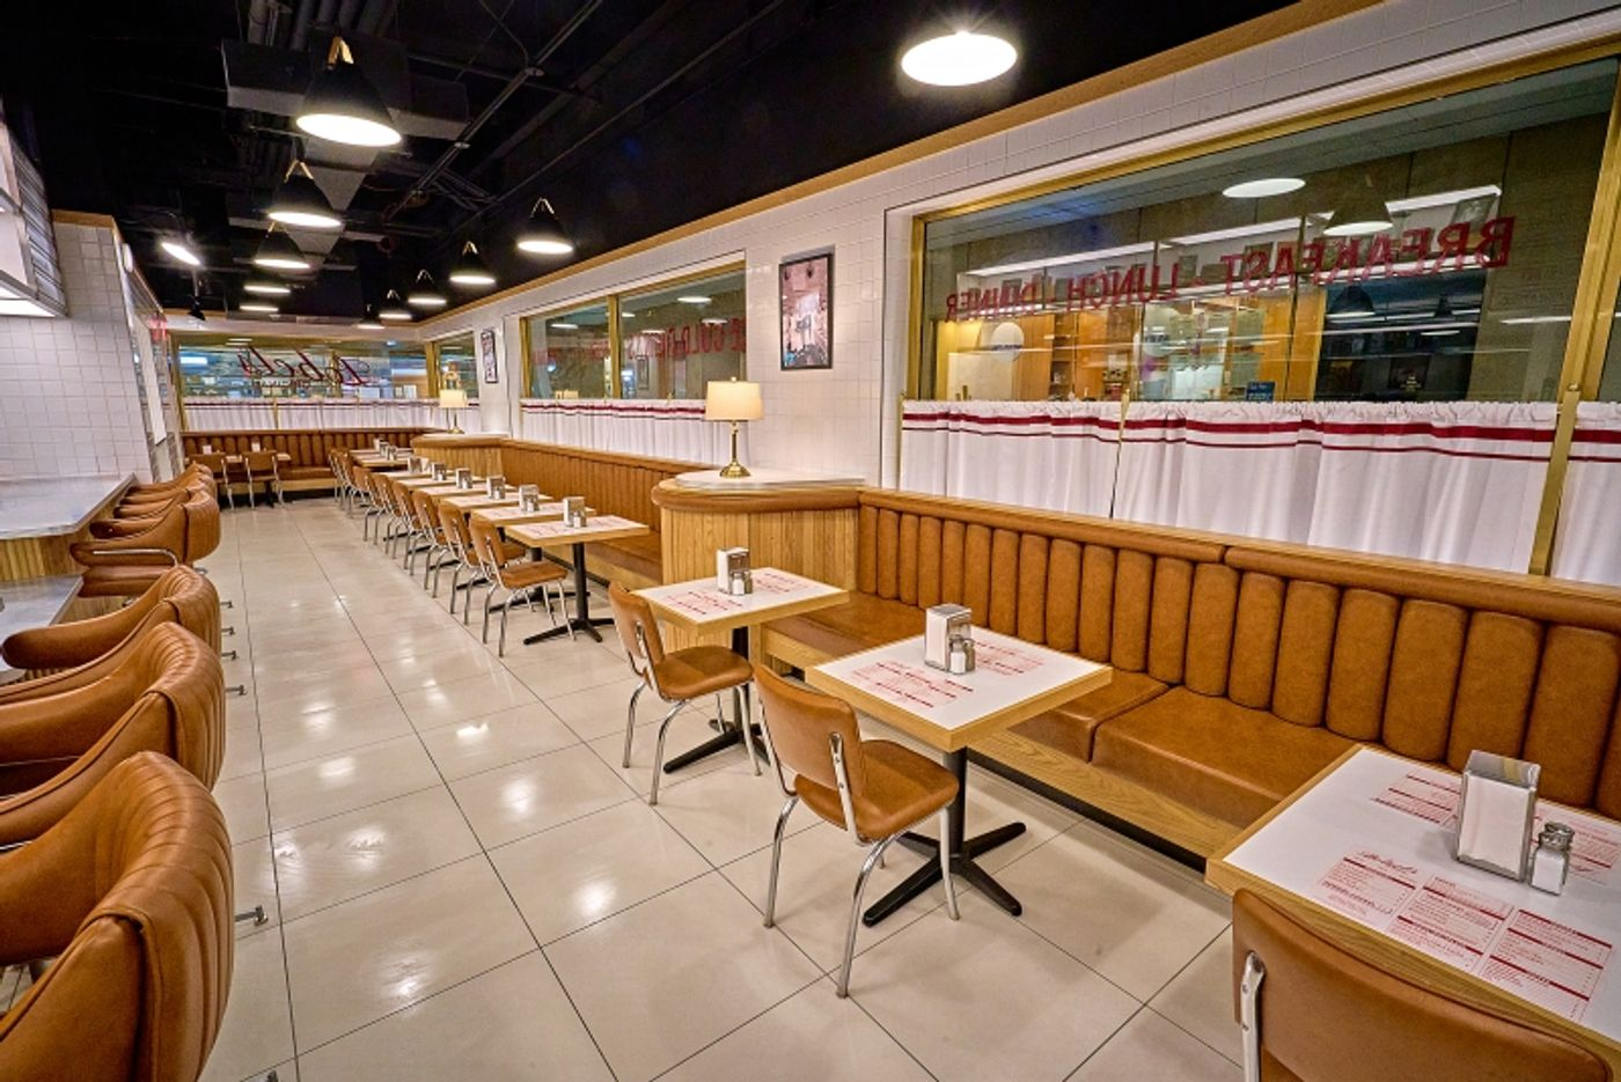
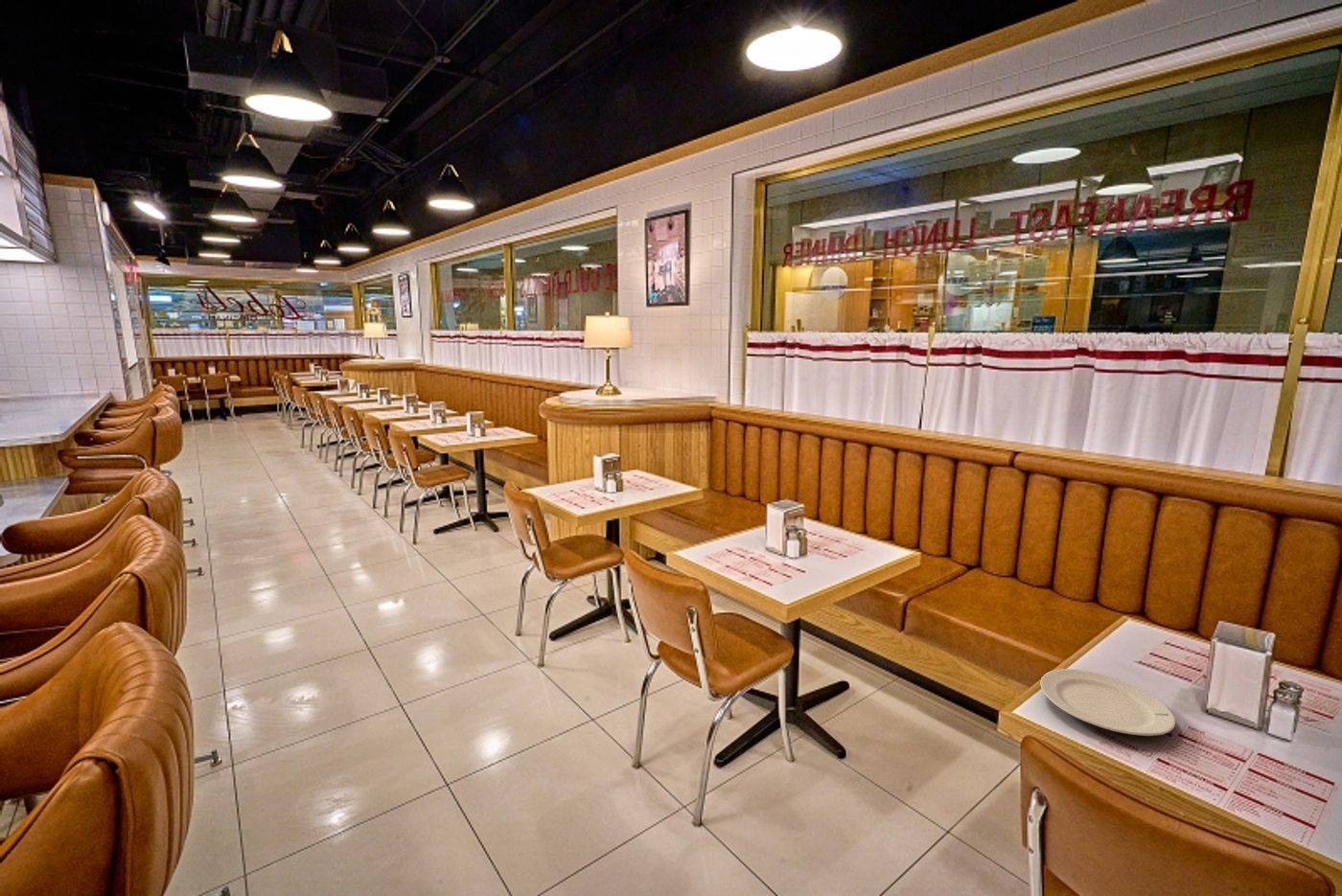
+ chinaware (1103, 703)
